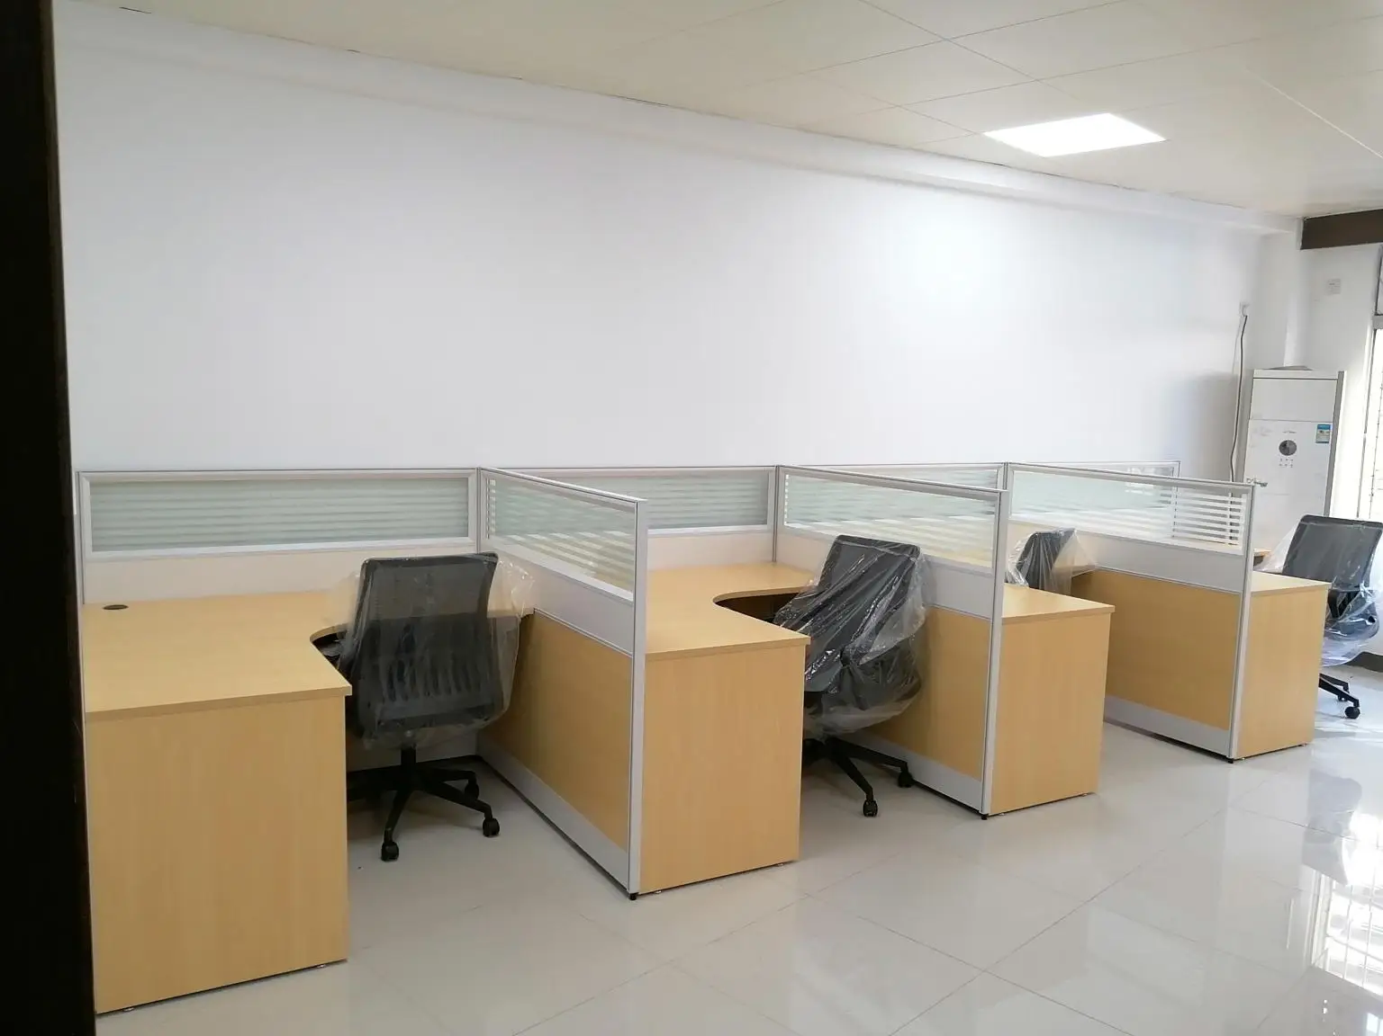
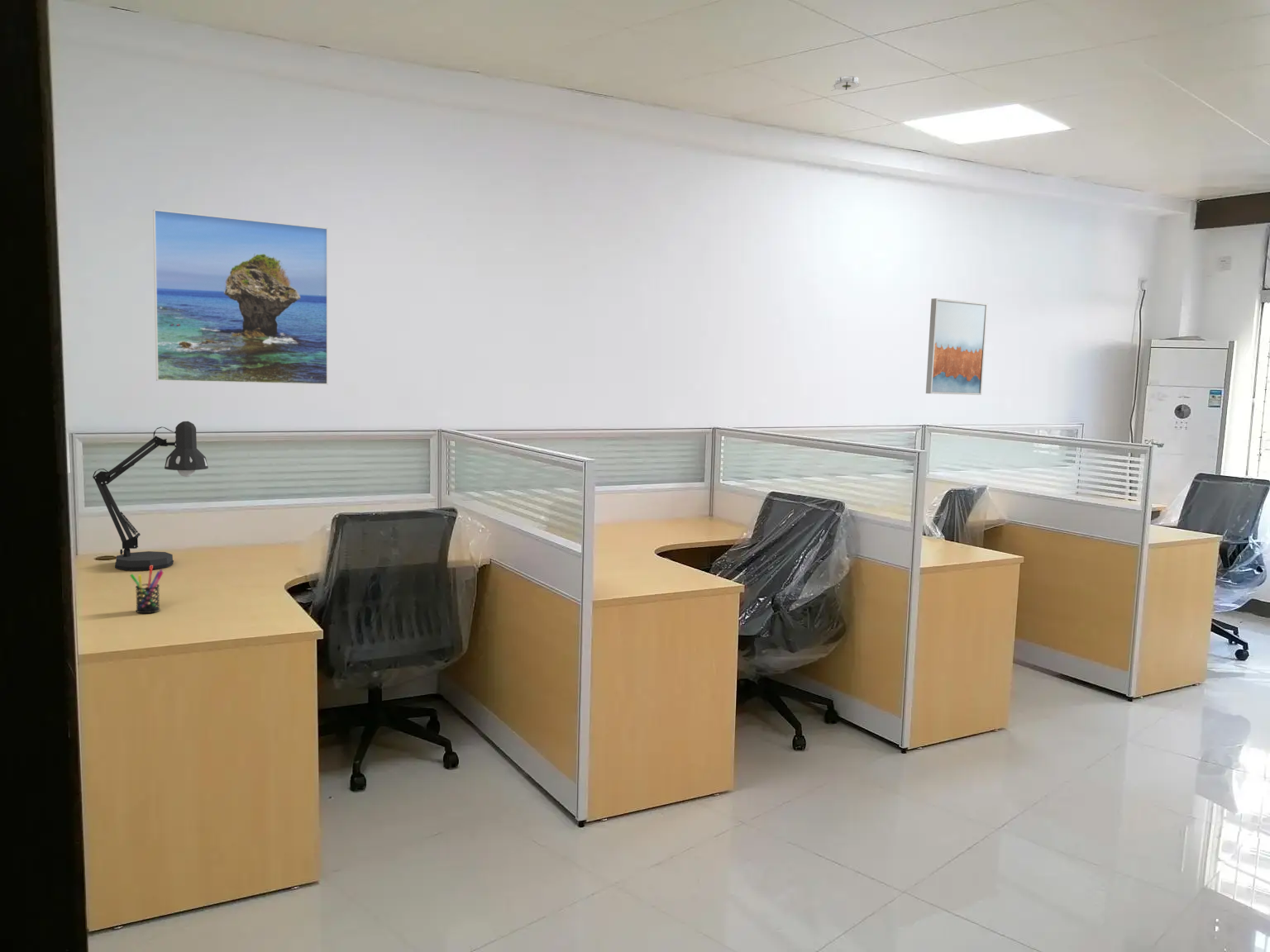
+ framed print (244, 302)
+ smoke detector (845, 83)
+ desk lamp (165, 469)
+ pen holder (145, 588)
+ wall art (957, 348)
